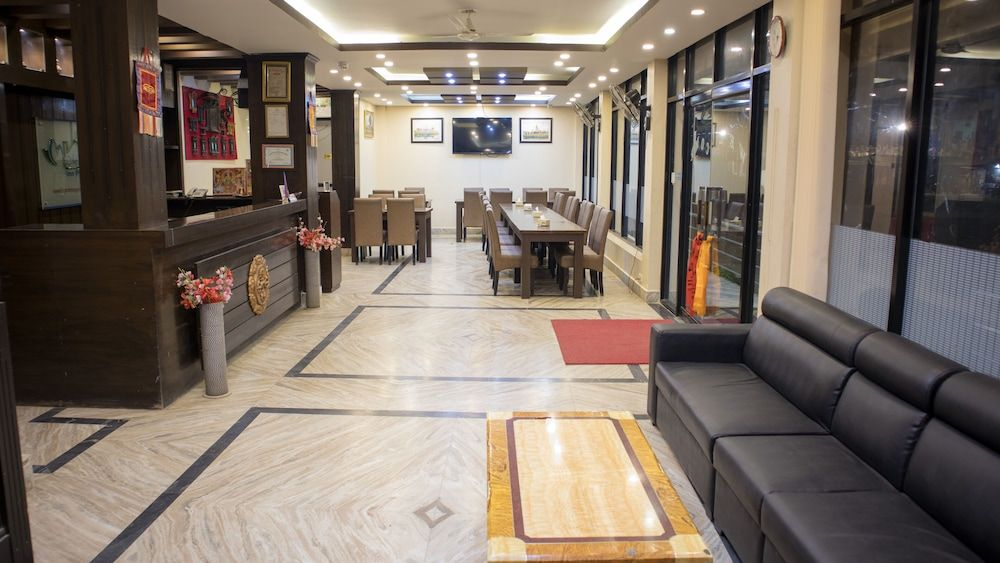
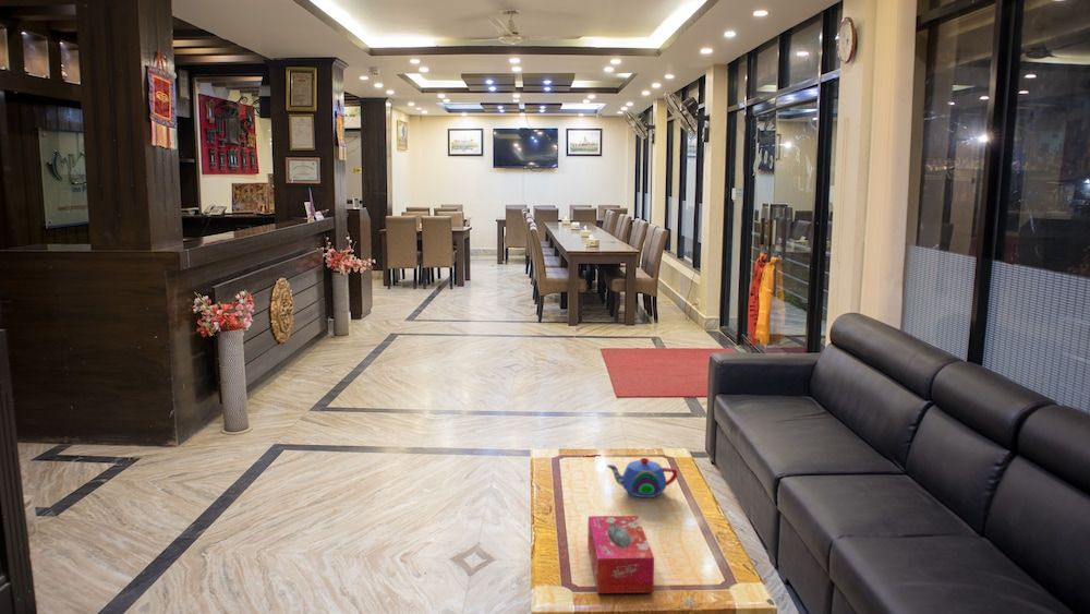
+ teapot (641, 475)
+ tissue box (618, 552)
